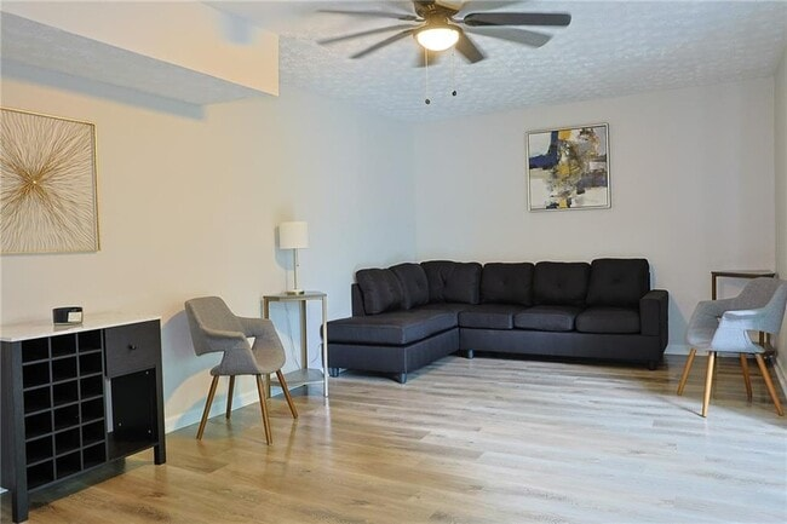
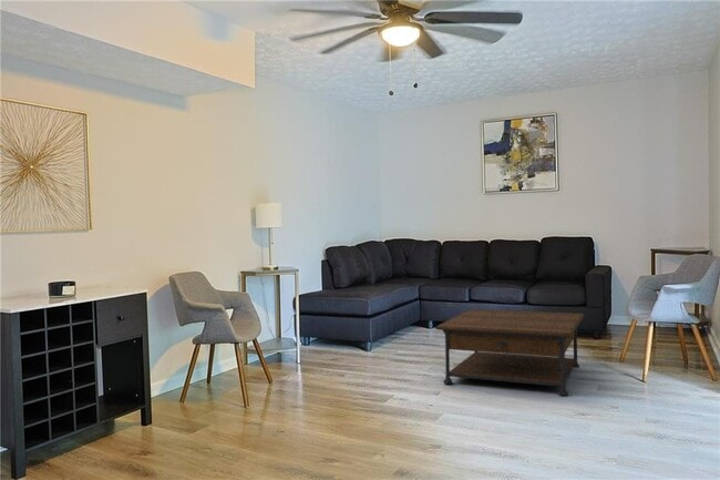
+ coffee table (514, 347)
